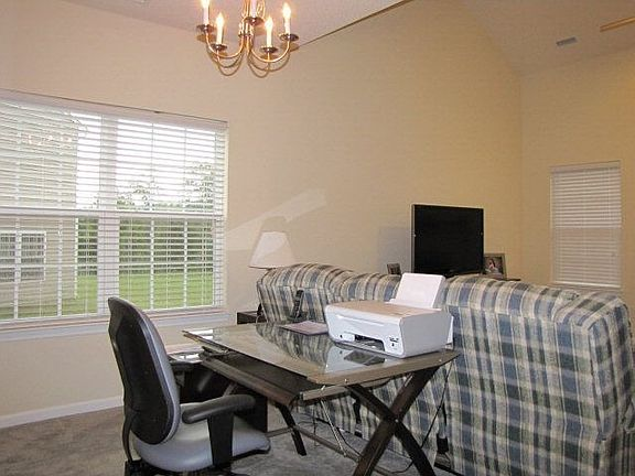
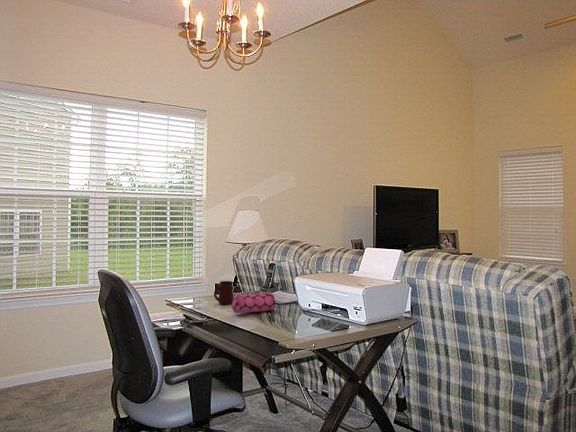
+ pencil case (253, 301)
+ mug (223, 292)
